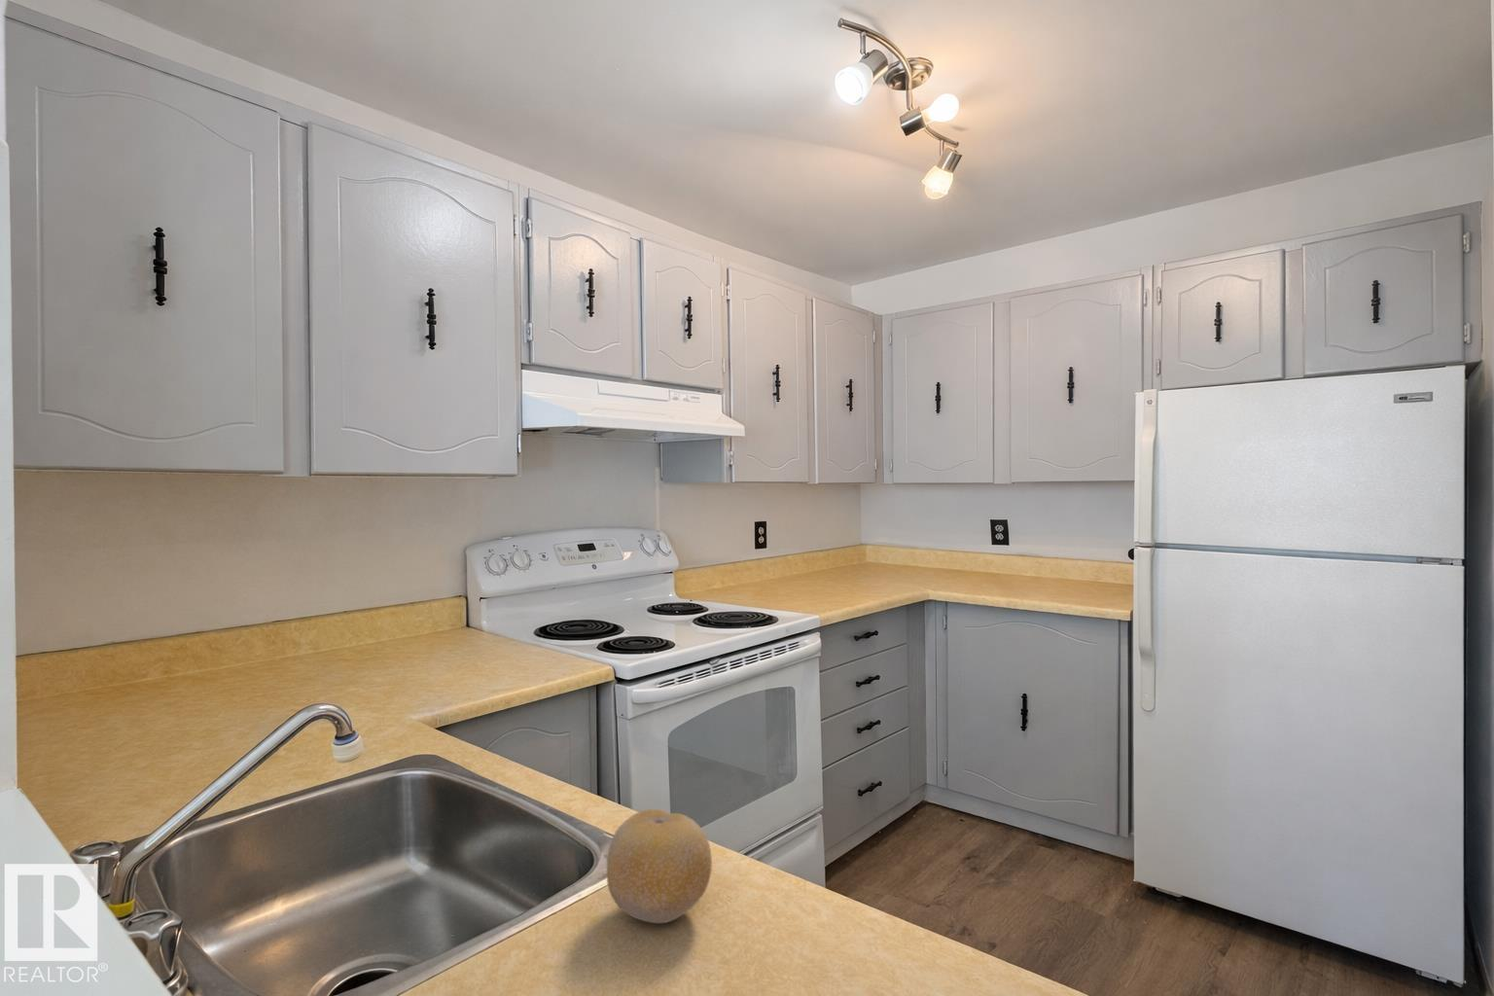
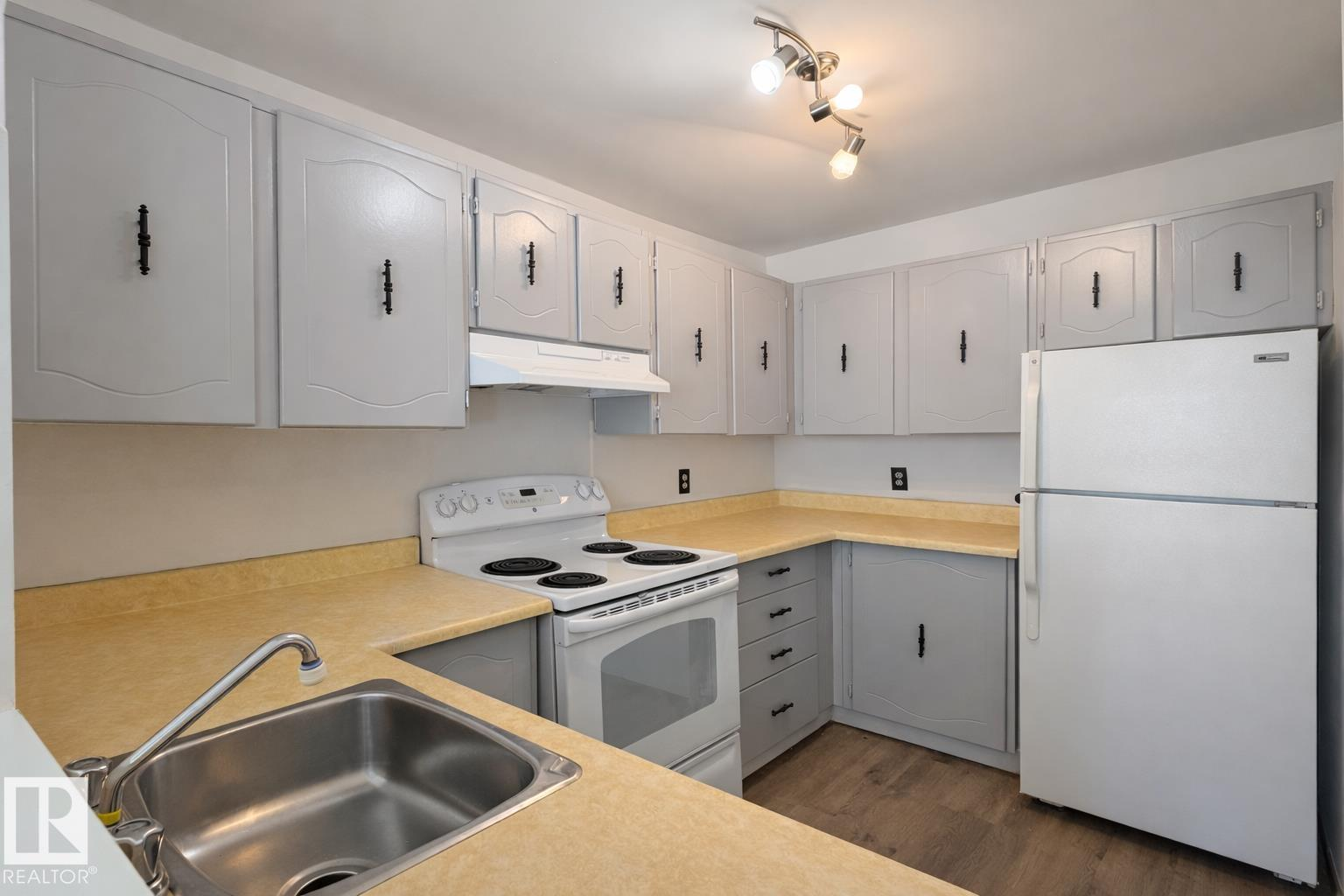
- fruit (658, 865)
